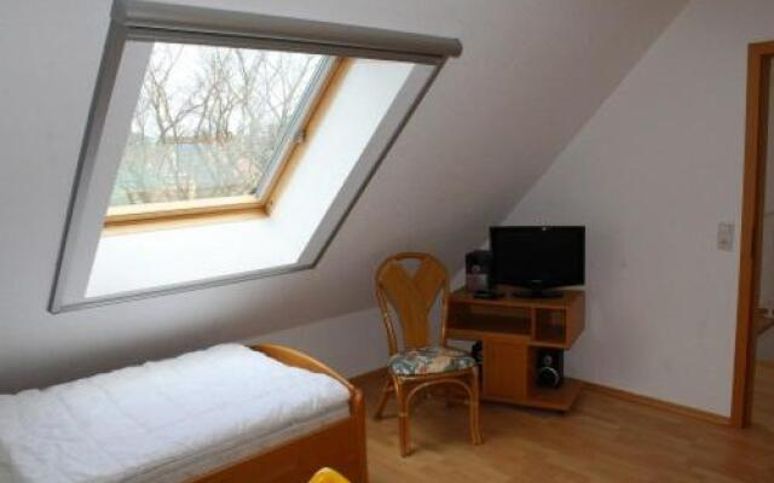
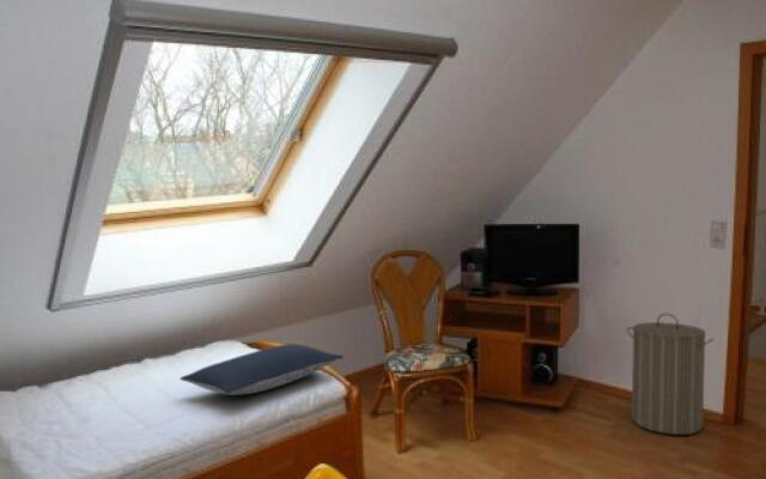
+ pillow (266, 368)
+ laundry hamper (667, 368)
